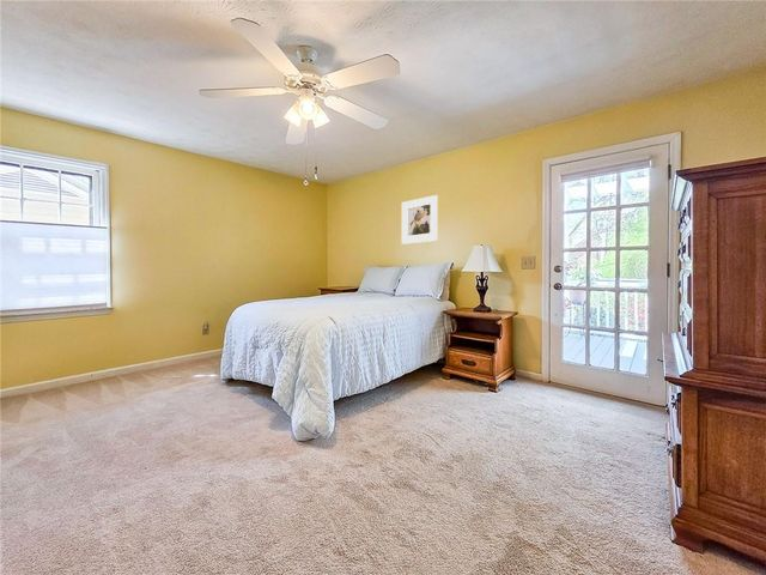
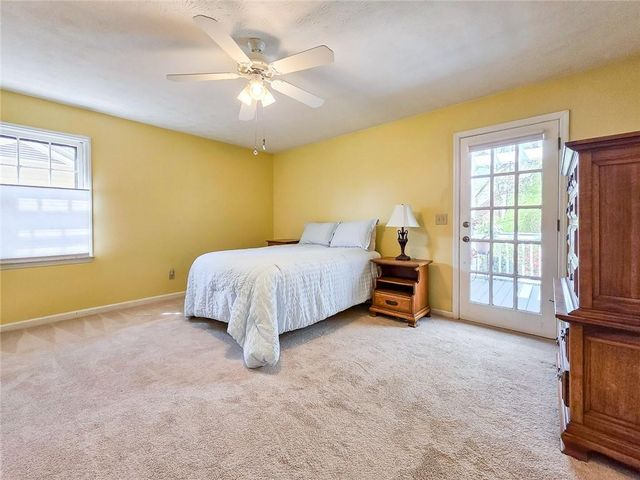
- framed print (419, 220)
